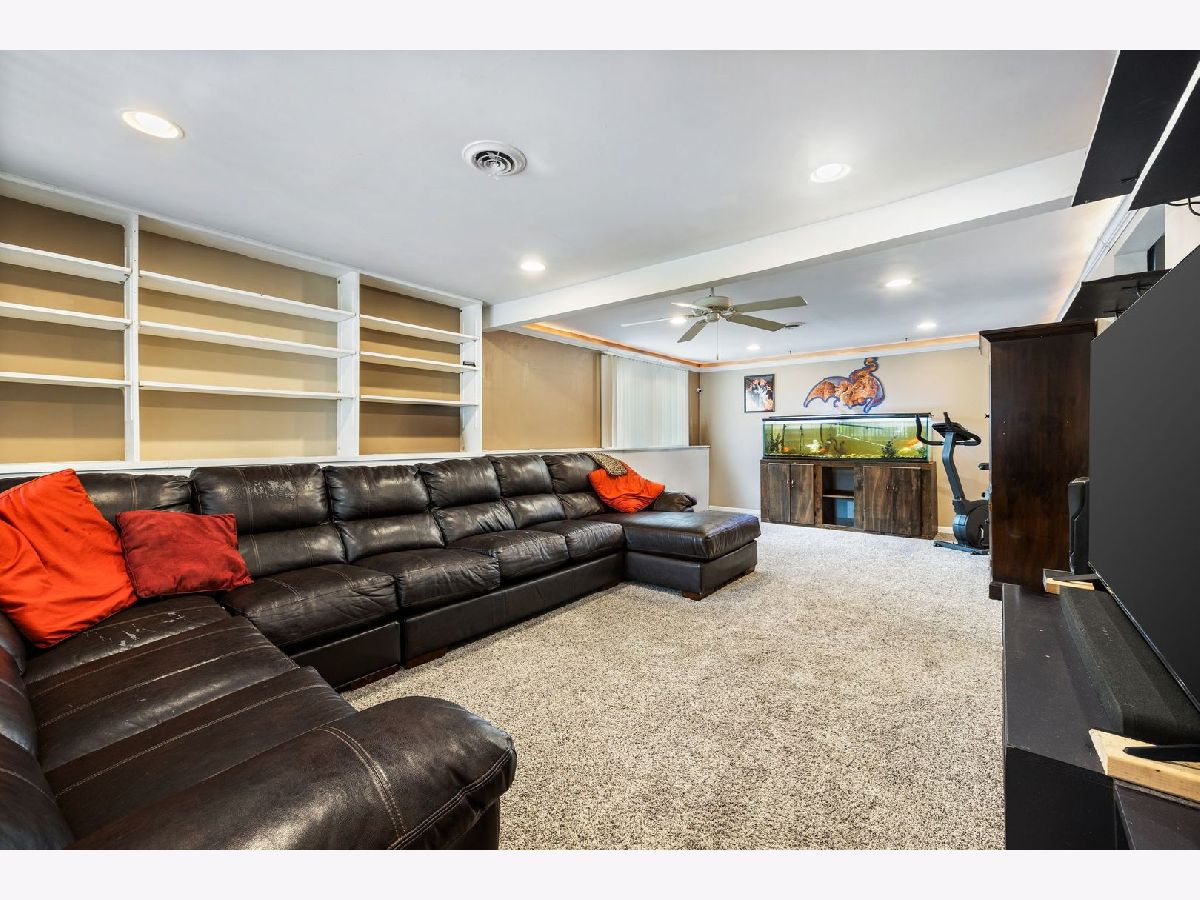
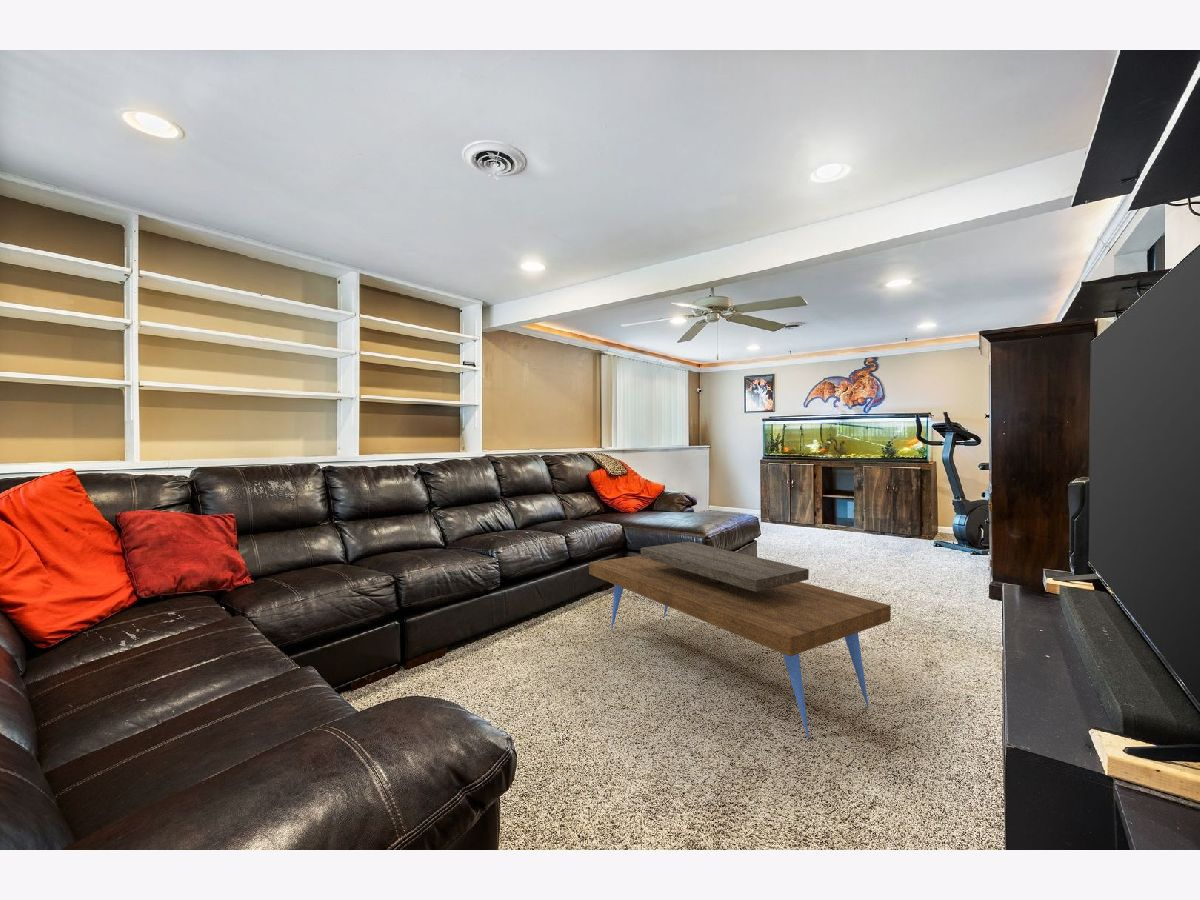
+ coffee table (716, 610)
